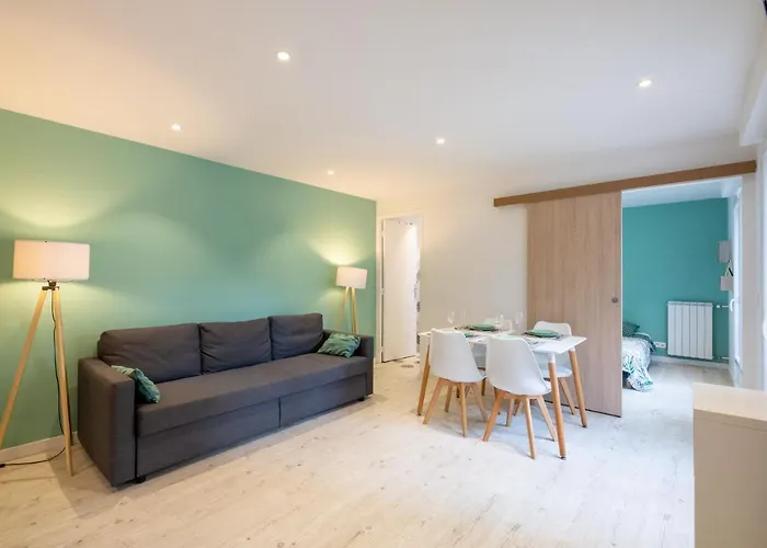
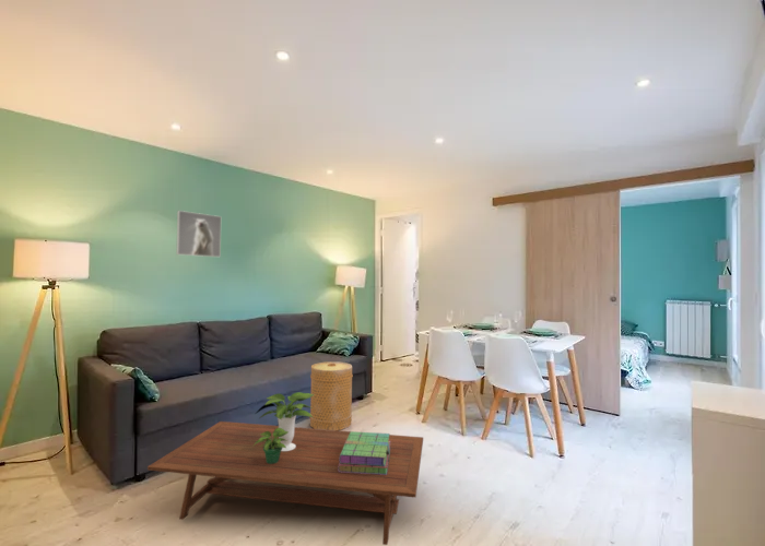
+ potted plant (282, 423)
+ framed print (199, 235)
+ basket (331, 394)
+ coffee table (297, 476)
+ stack of books (366, 450)
